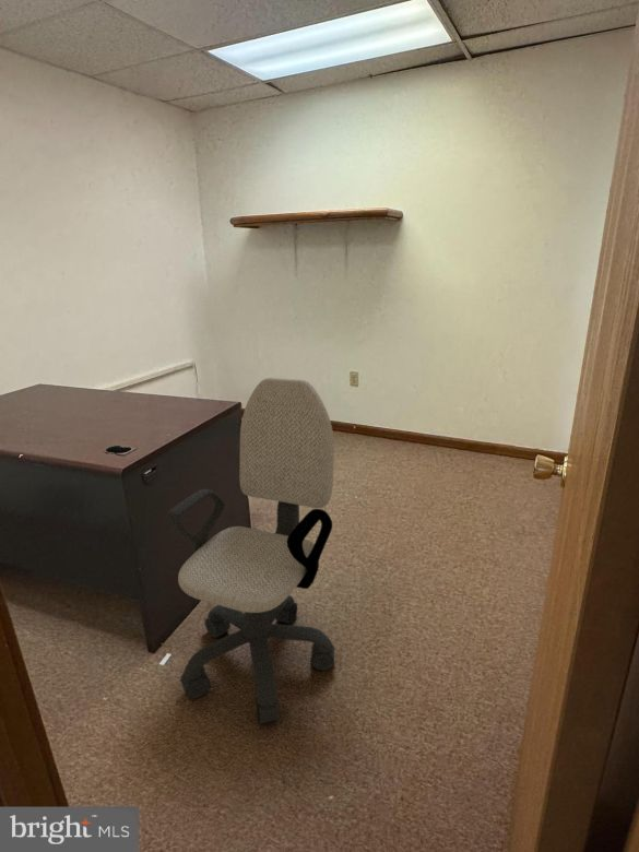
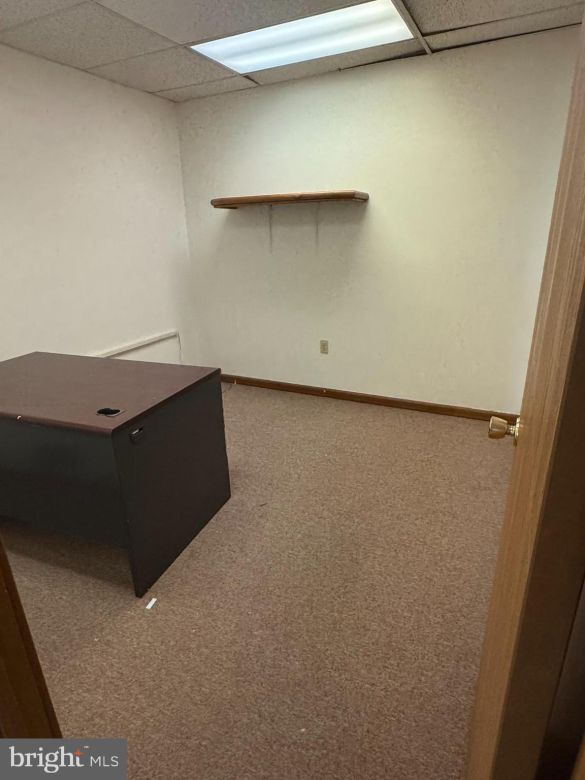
- office chair (259, 534)
